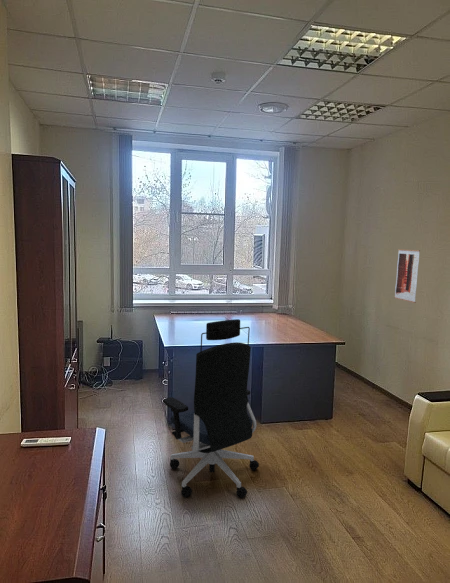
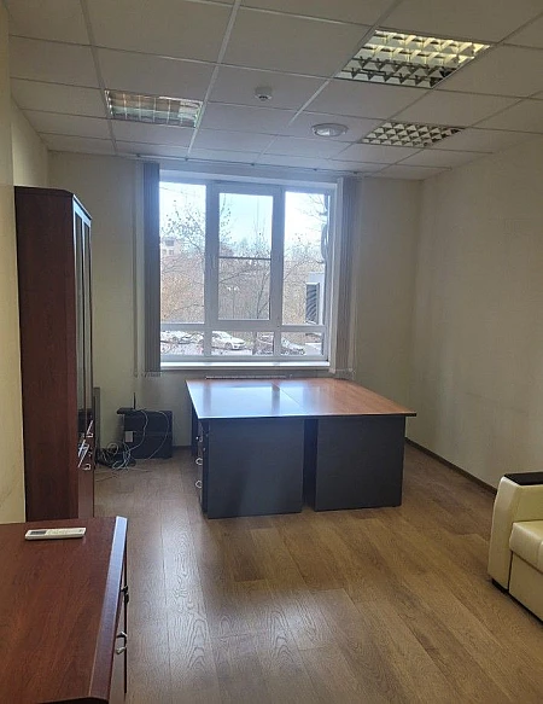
- wall art (406, 275)
- office chair (217, 399)
